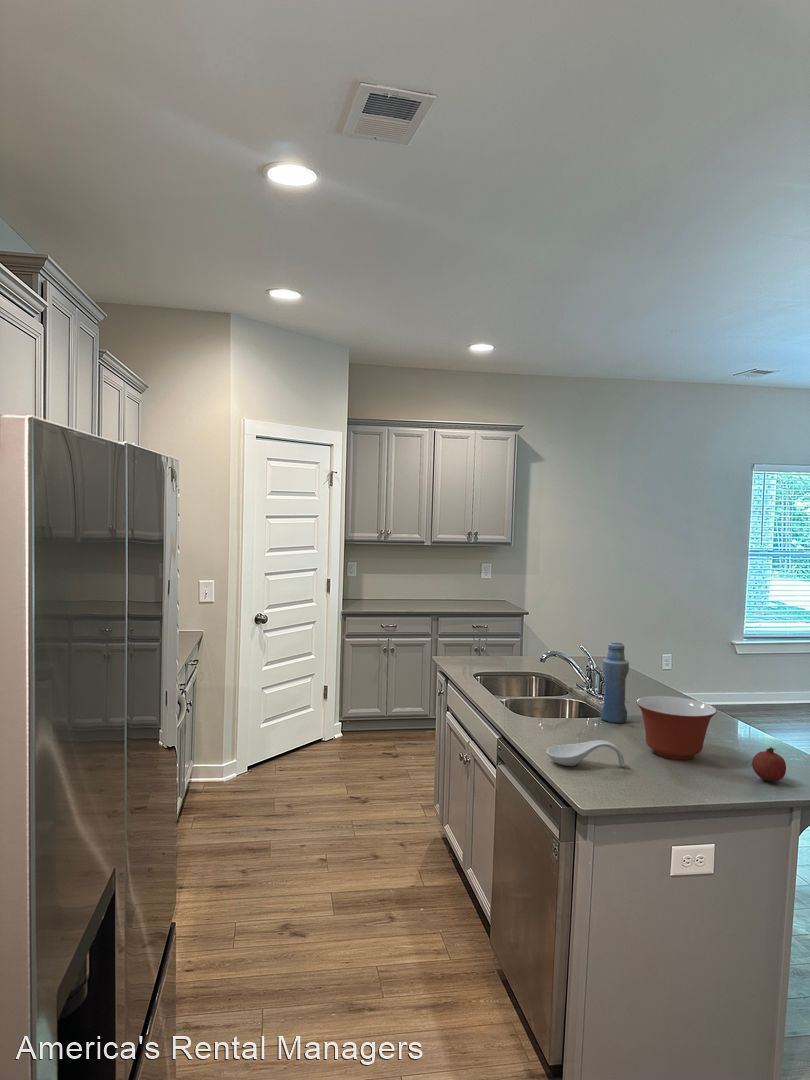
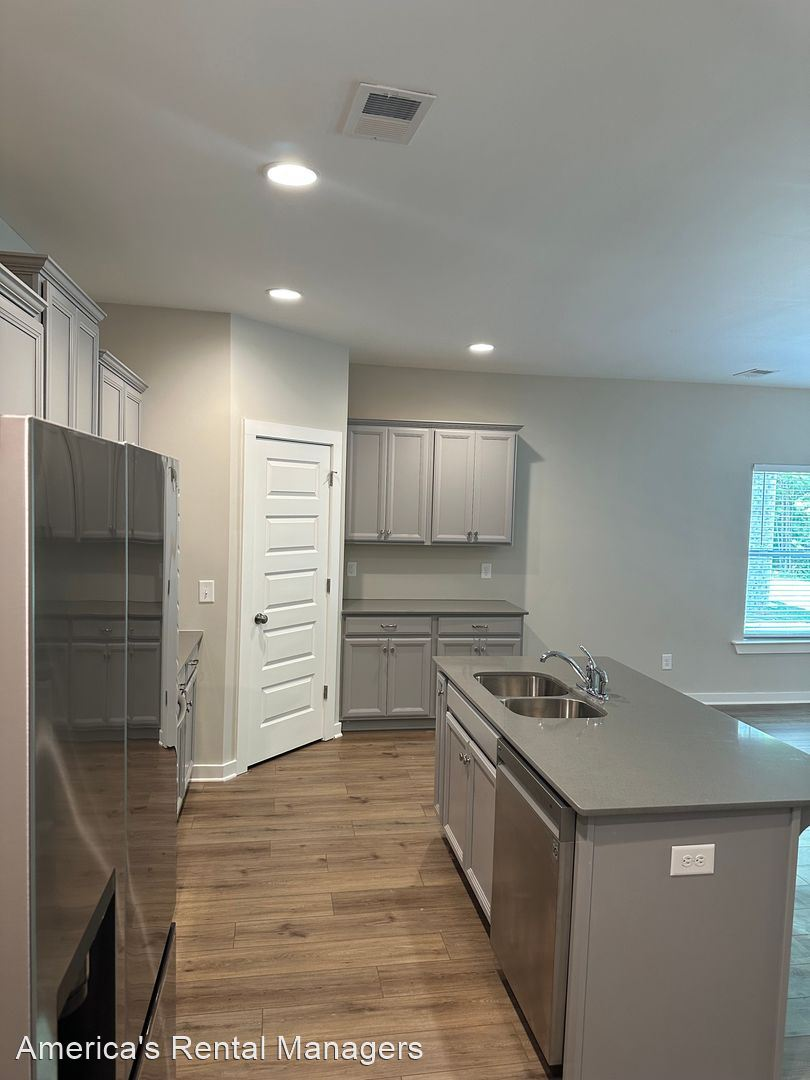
- bottle (615, 680)
- mixing bowl (674, 729)
- fruit (769, 763)
- spoon rest (584, 752)
